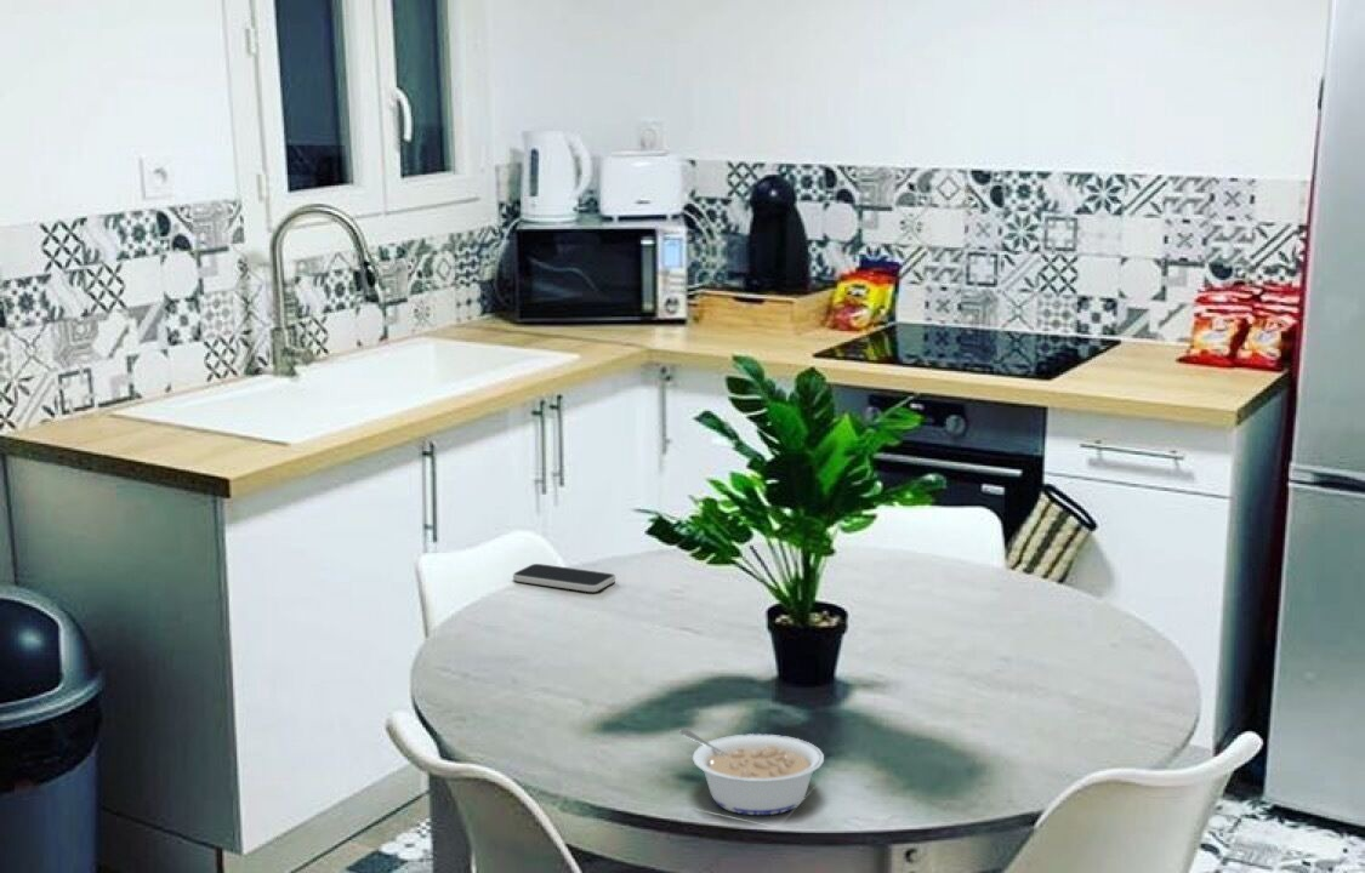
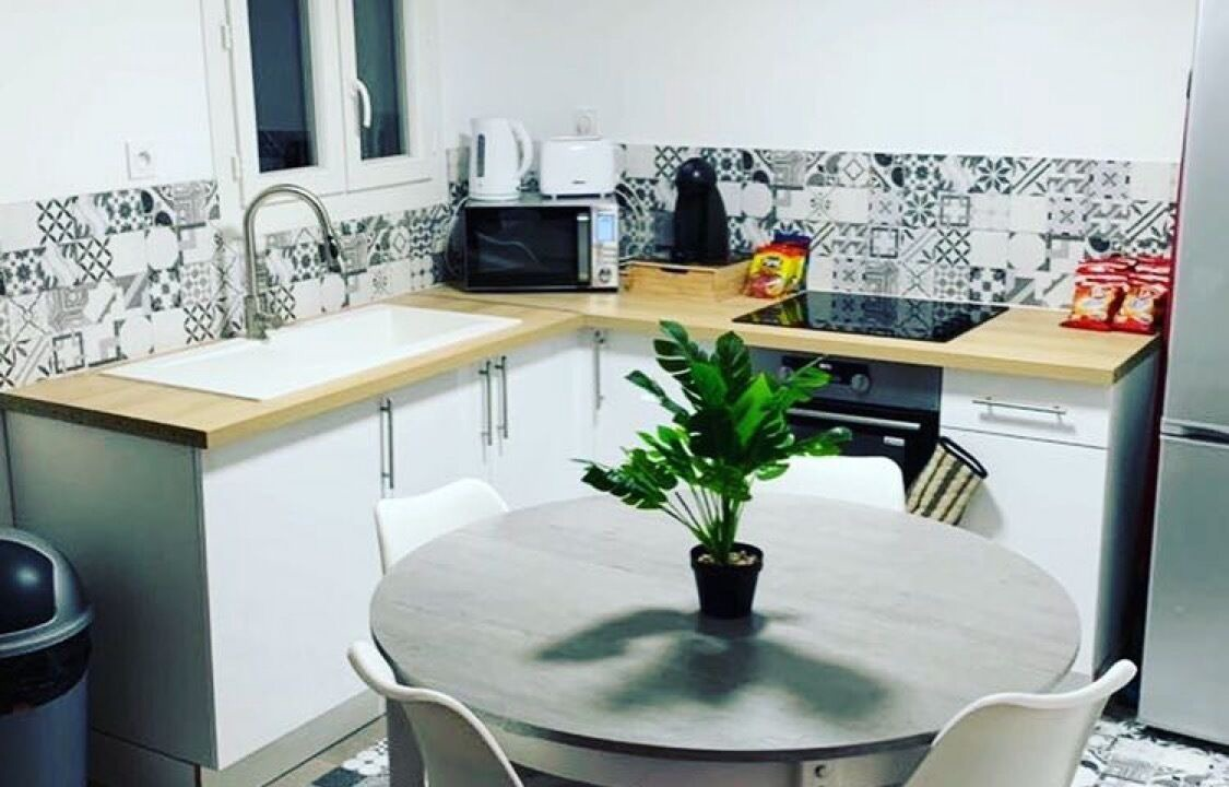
- legume (752, 772)
- smartphone (564, 577)
